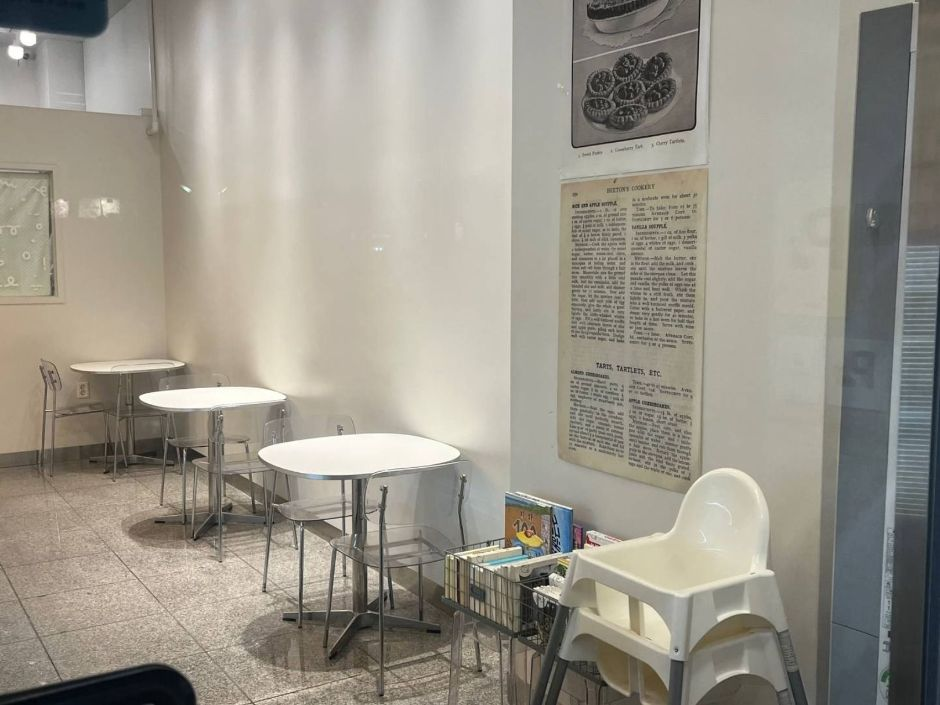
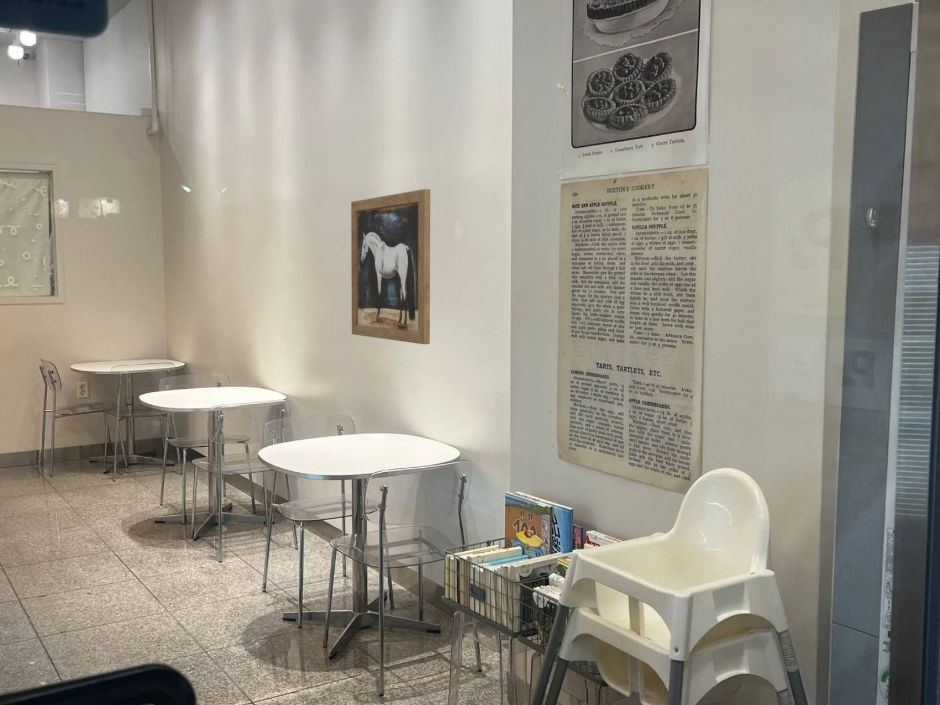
+ wall art (387, 267)
